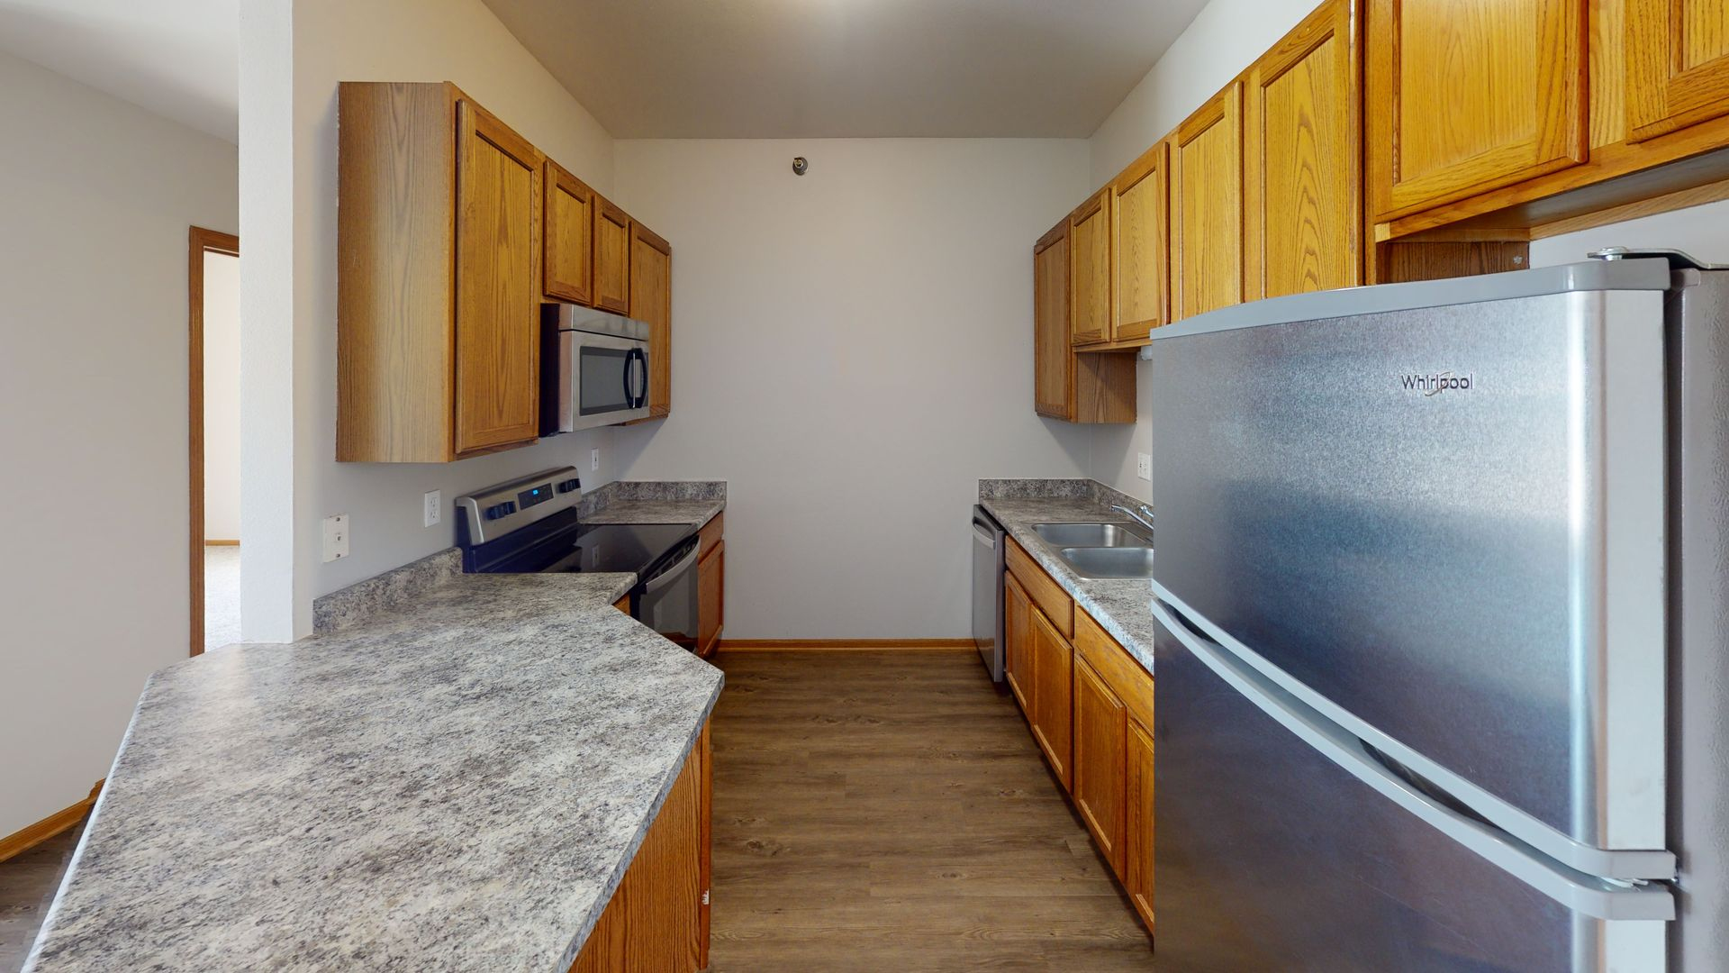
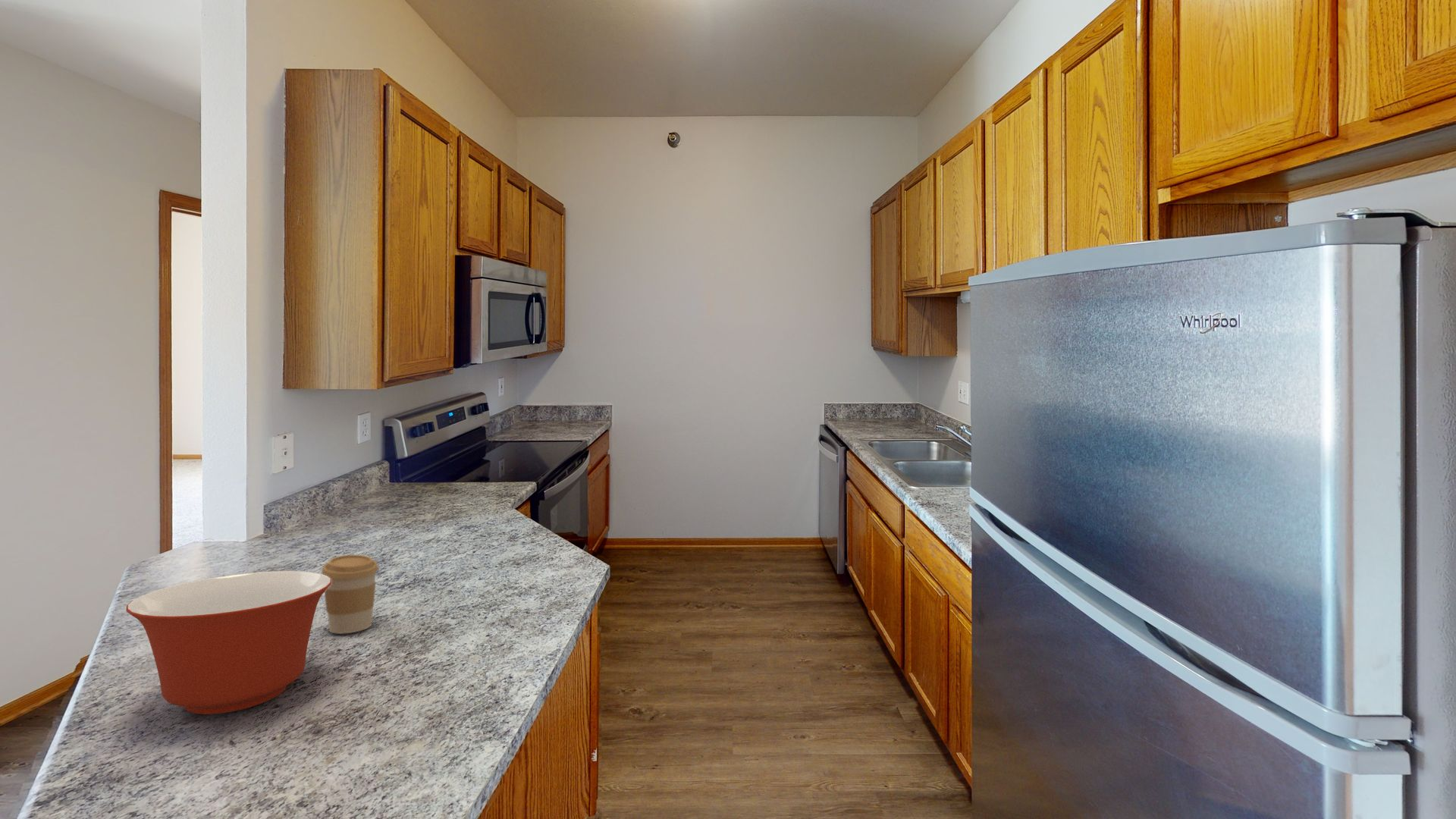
+ coffee cup (350, 592)
+ mixing bowl (236, 643)
